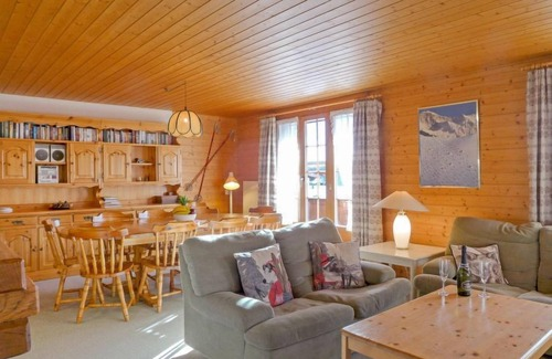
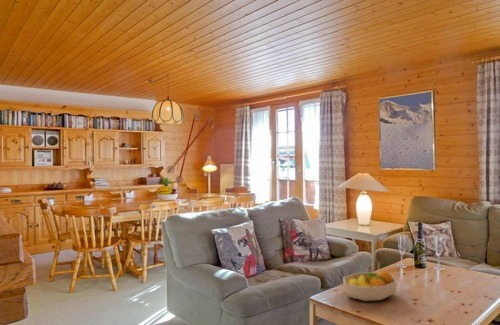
+ fruit bowl (369, 283)
